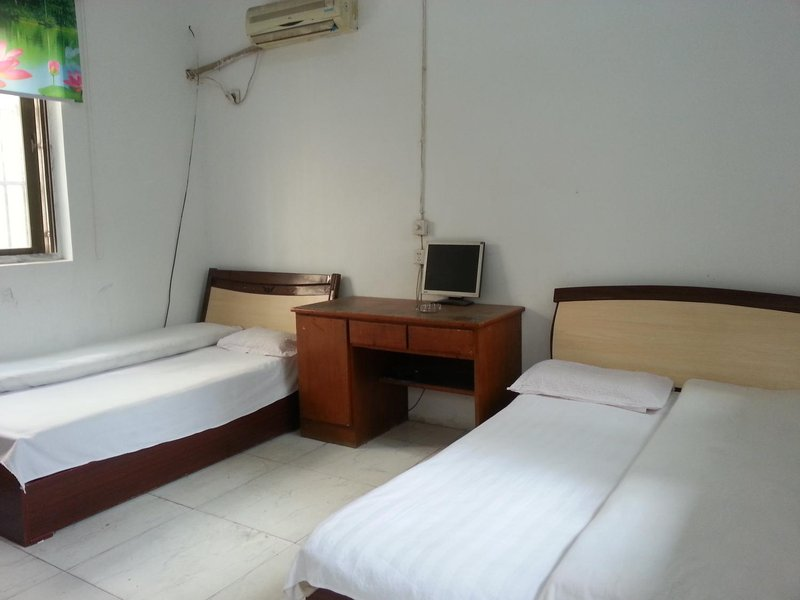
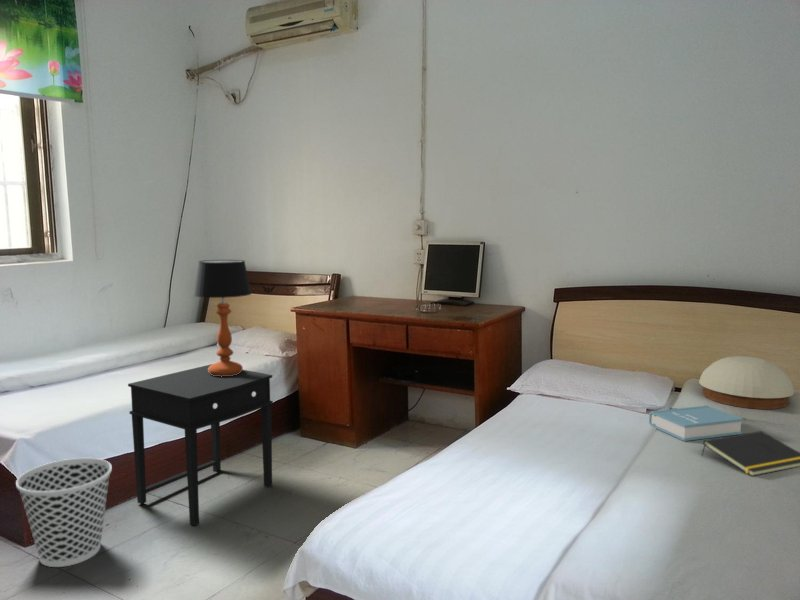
+ cushion (745, 378)
+ side table (211, 437)
+ table lamp (223, 317)
+ wastebasket (68, 513)
+ book (694, 421)
+ notepad (756, 452)
